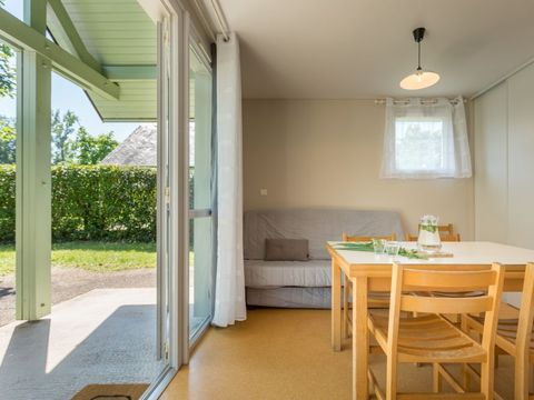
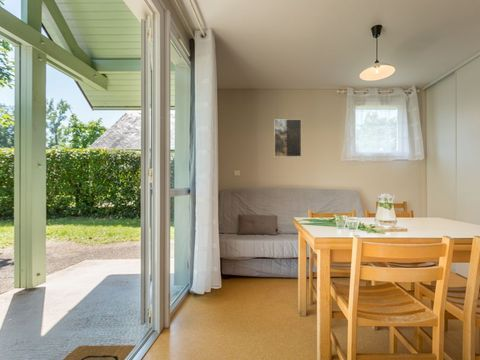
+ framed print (287, 138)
